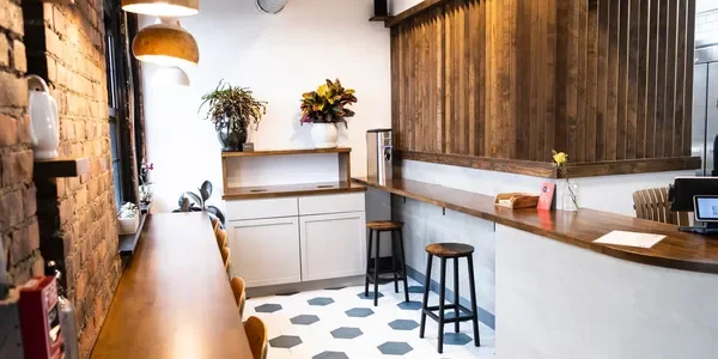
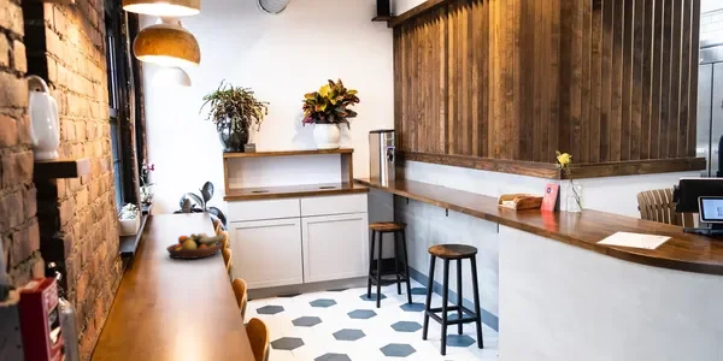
+ fruit bowl (195, 243)
